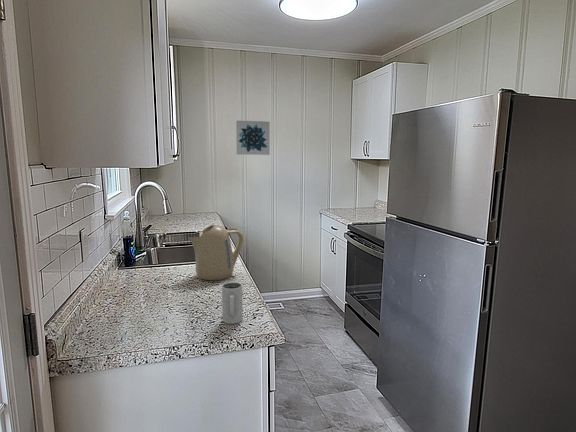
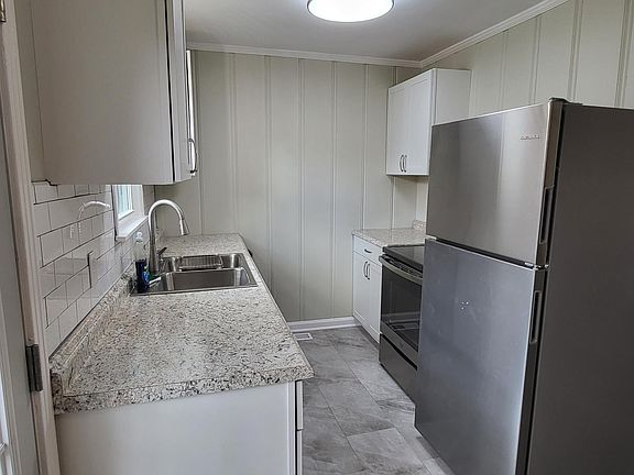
- wall art (253, 138)
- mug (232, 304)
- kettle (216, 250)
